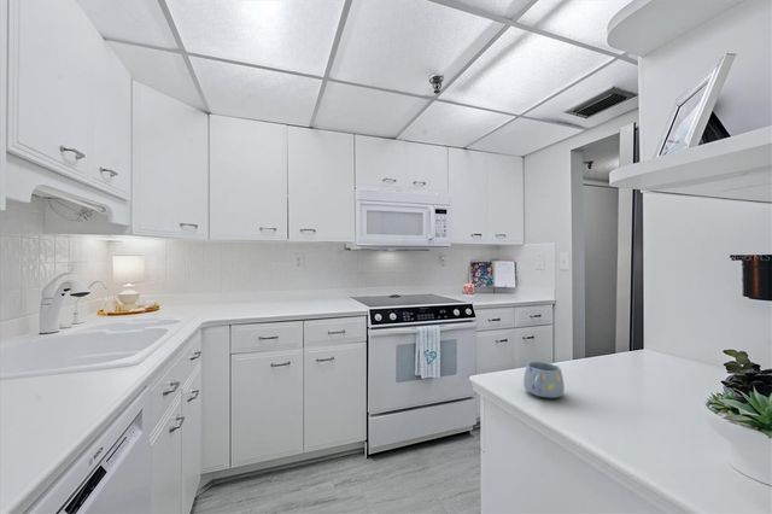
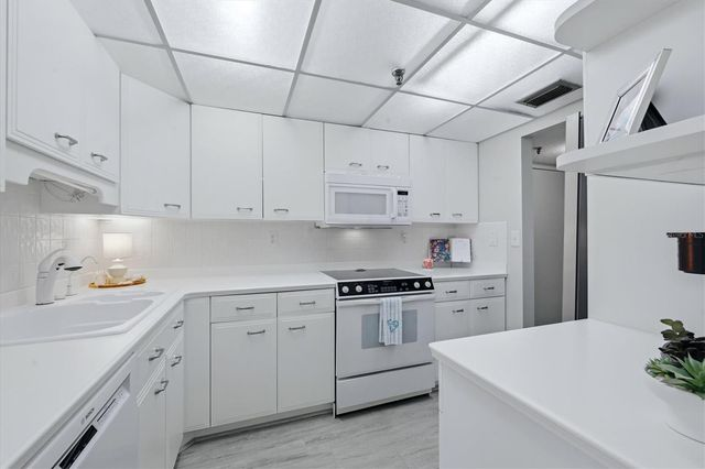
- mug (542, 381)
